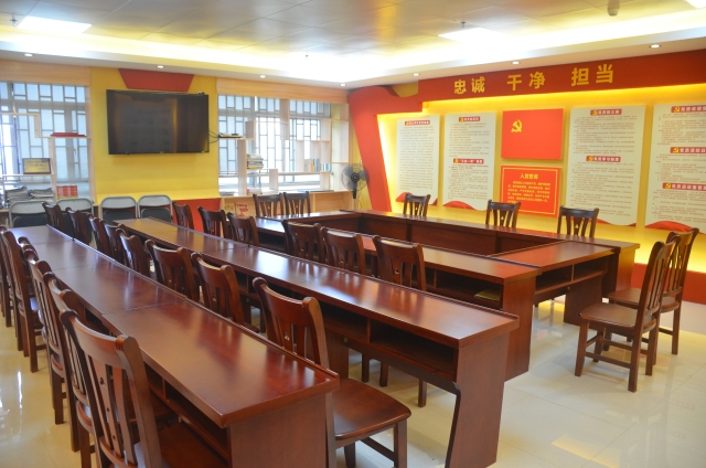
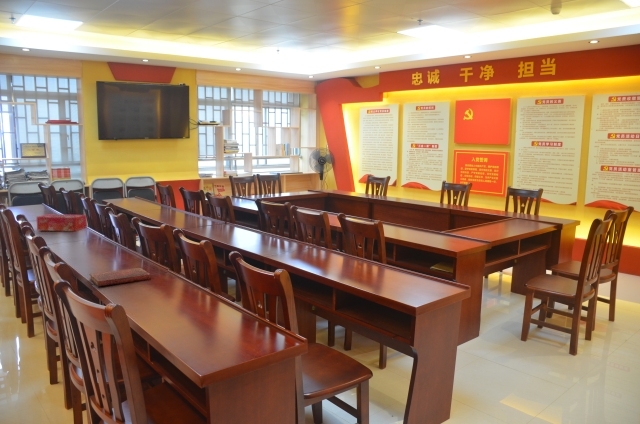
+ diary (120, 276)
+ tissue box (62, 222)
